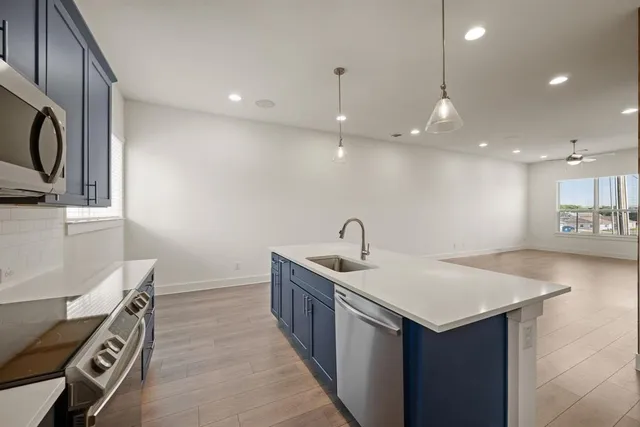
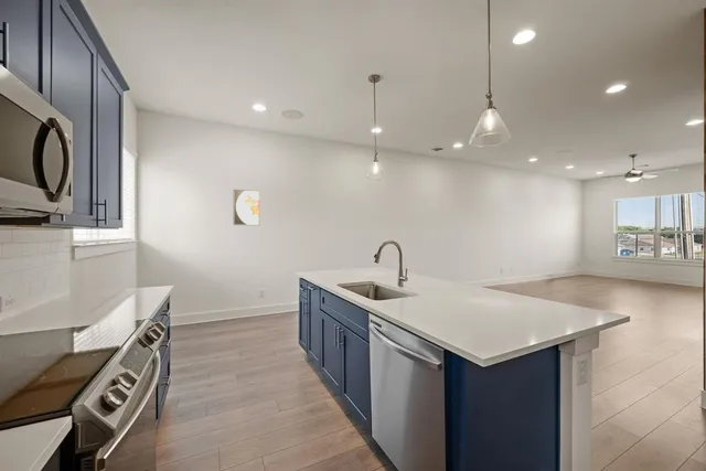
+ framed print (246, 207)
